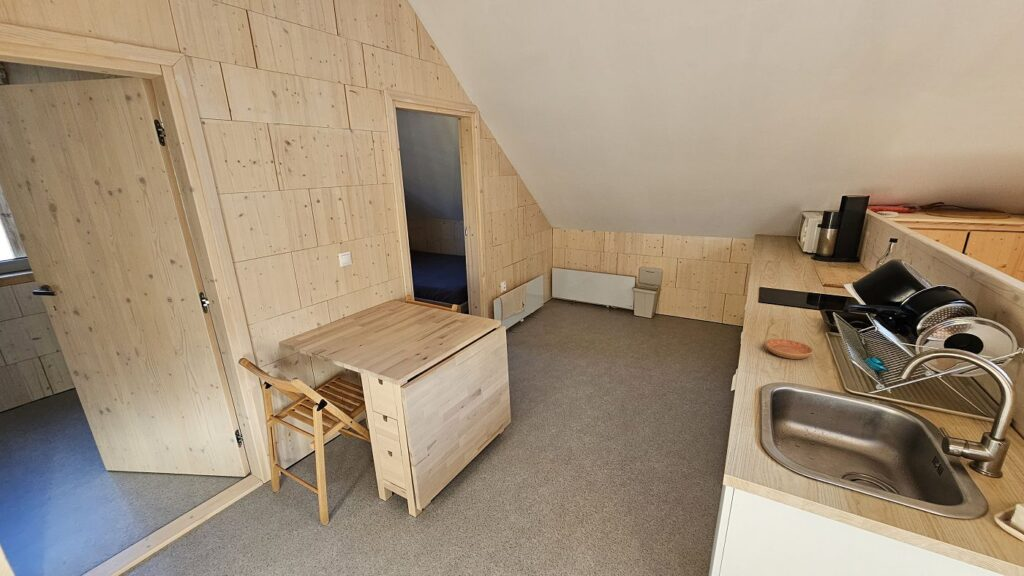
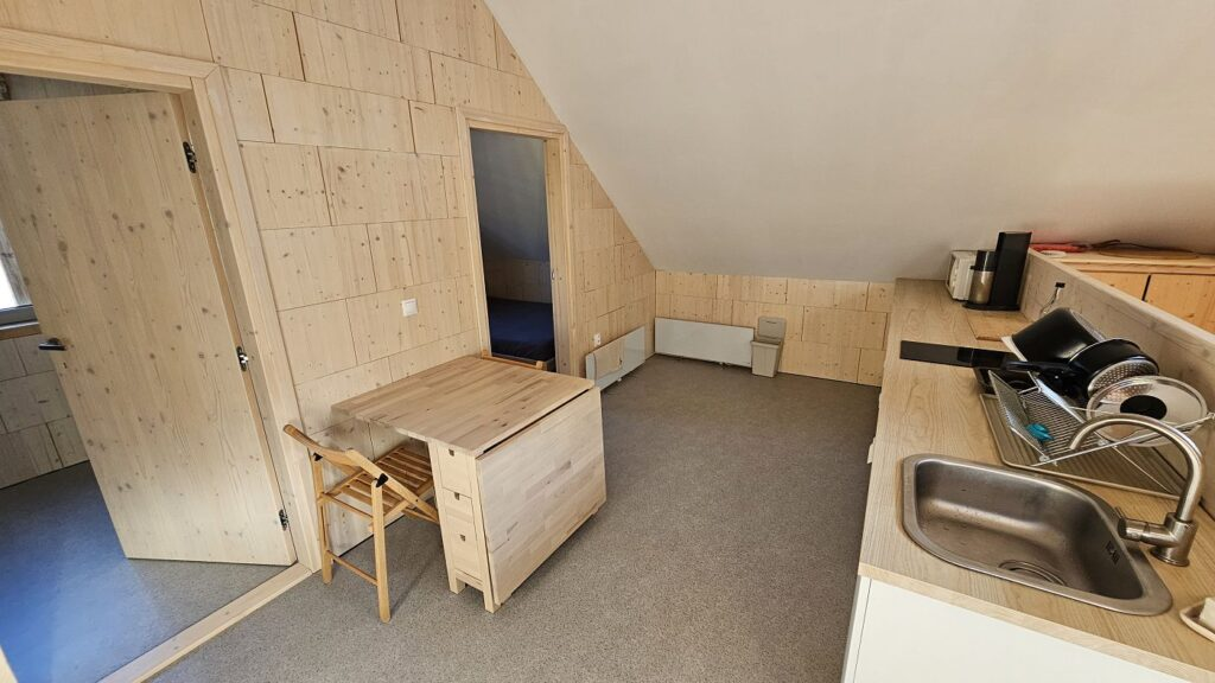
- saucer (788, 349)
